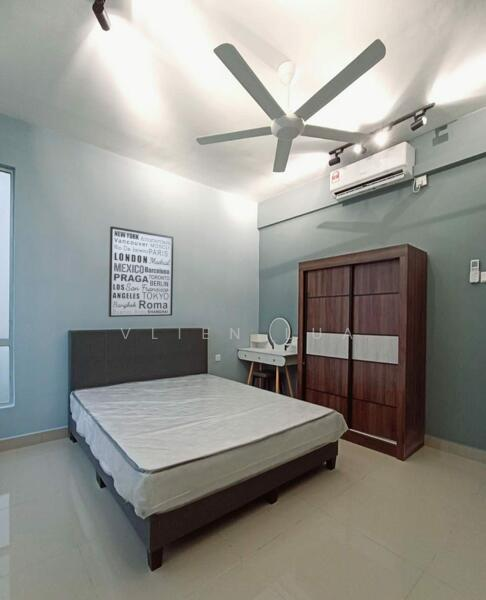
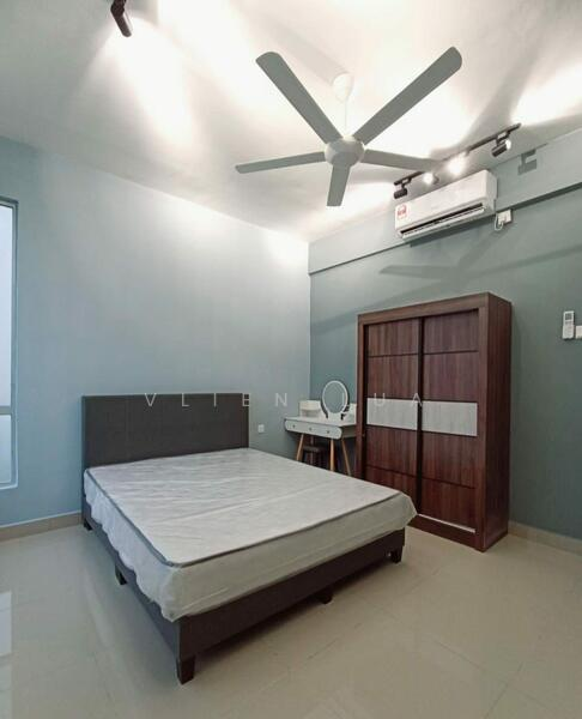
- wall art (143, 274)
